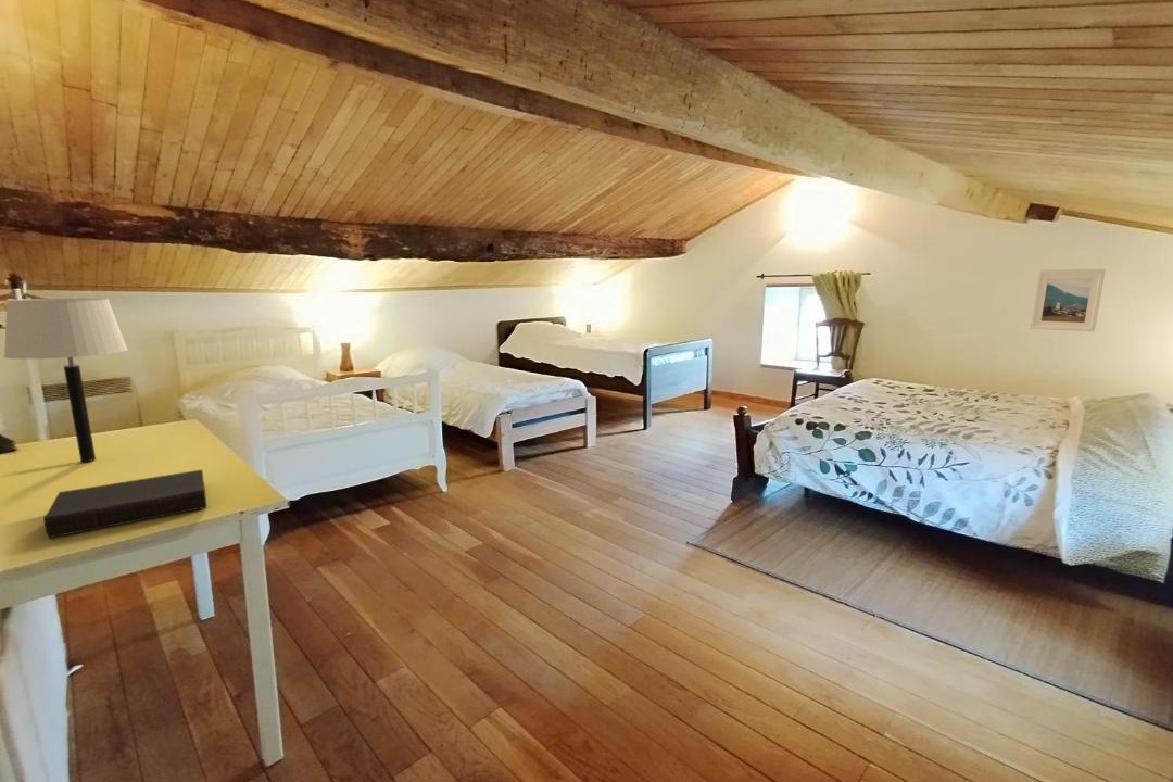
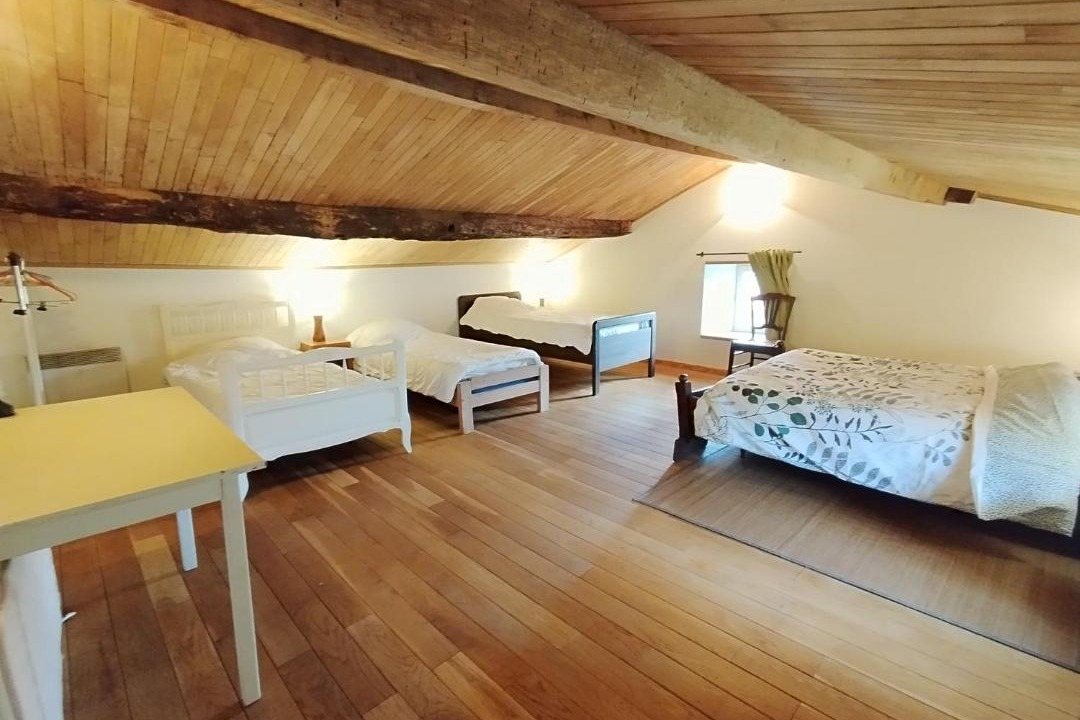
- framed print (1065, 300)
- book (133, 500)
- table lamp (74, 381)
